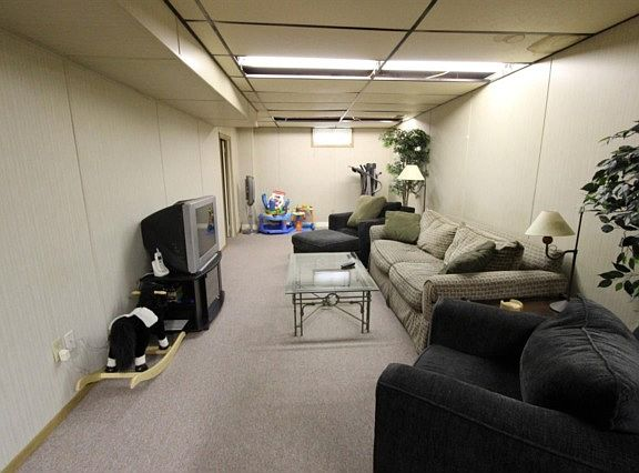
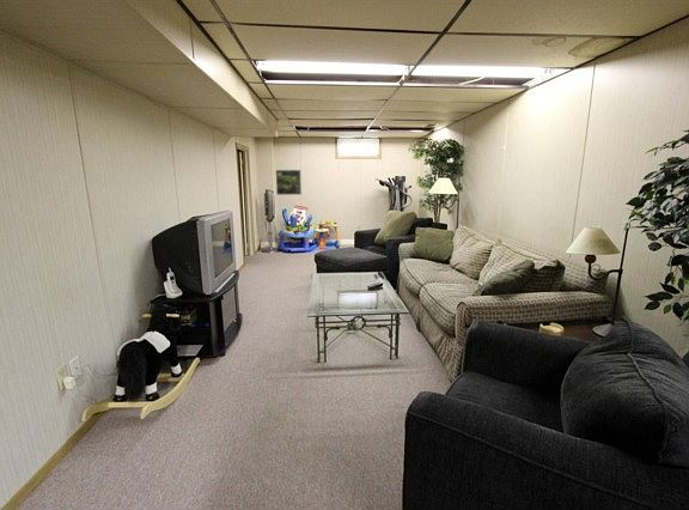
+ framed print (288, 182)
